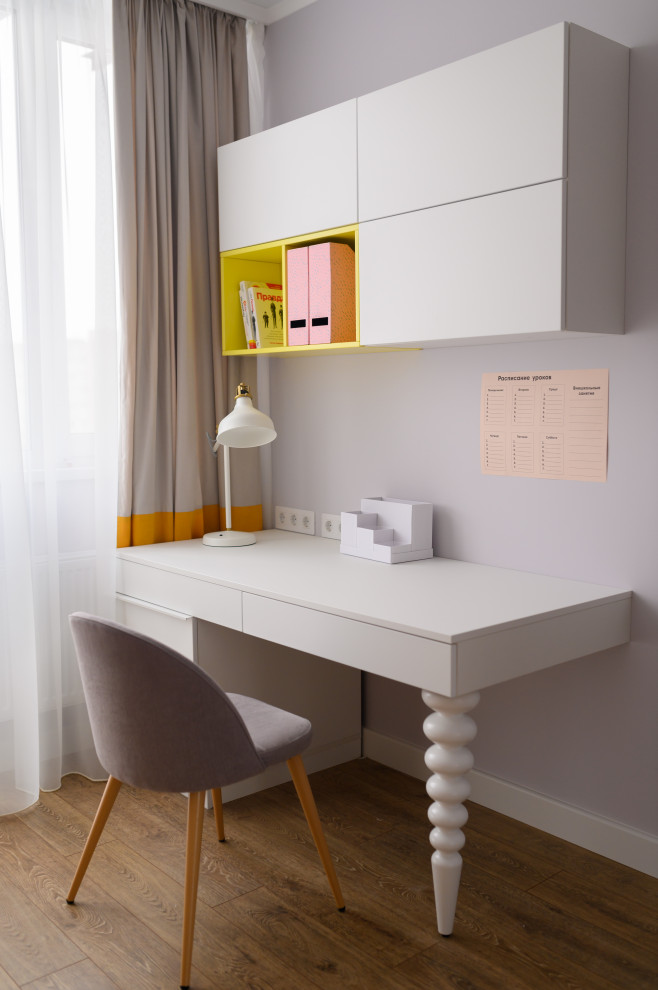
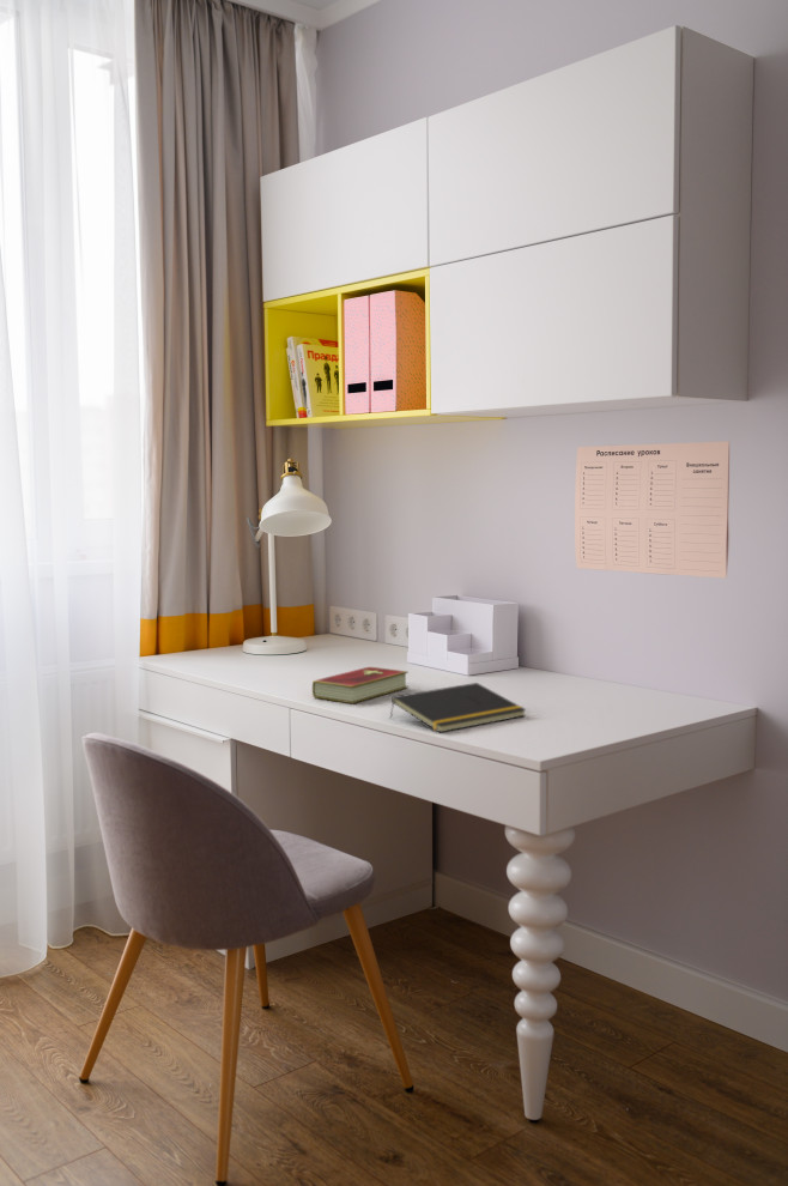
+ notepad (459, 706)
+ hardcover book (360, 683)
